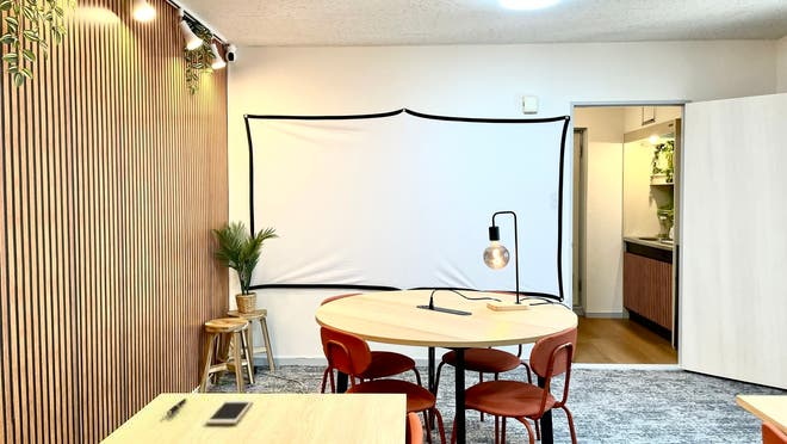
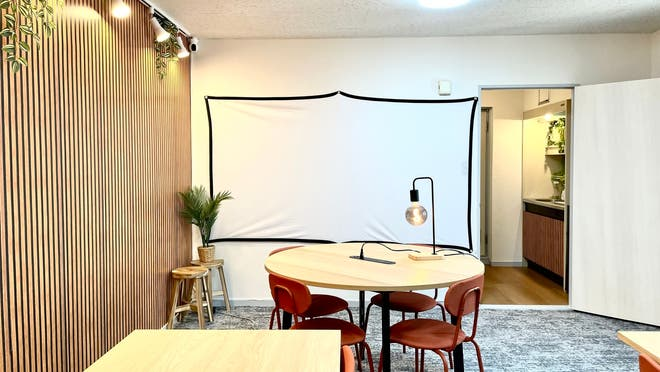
- pen (178, 405)
- cell phone (230, 411)
